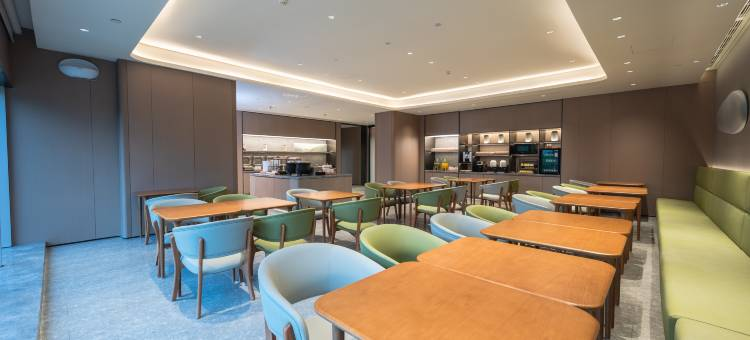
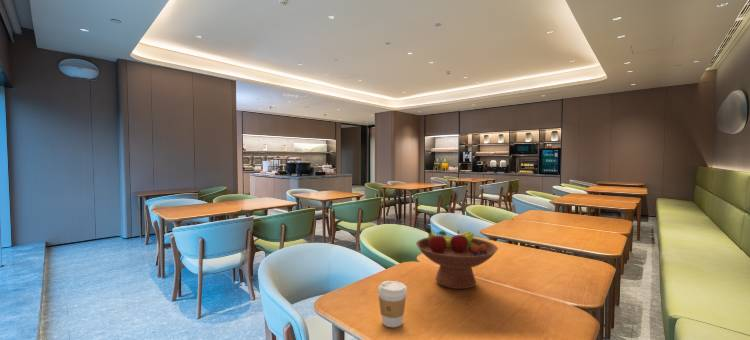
+ coffee cup (392, 303)
+ fruit bowl (455, 256)
